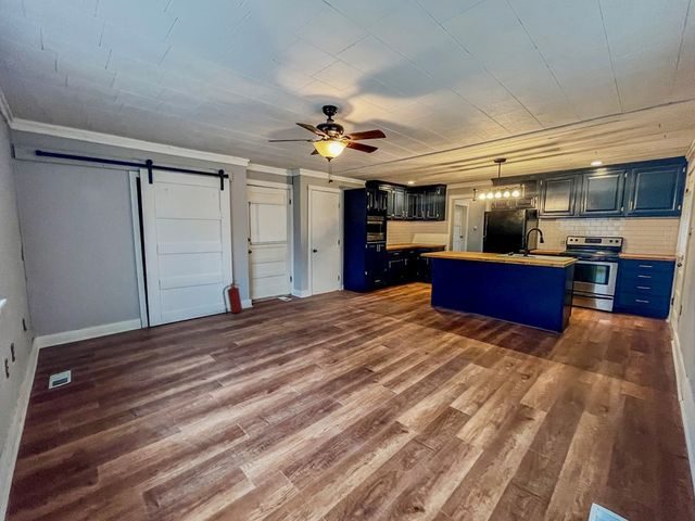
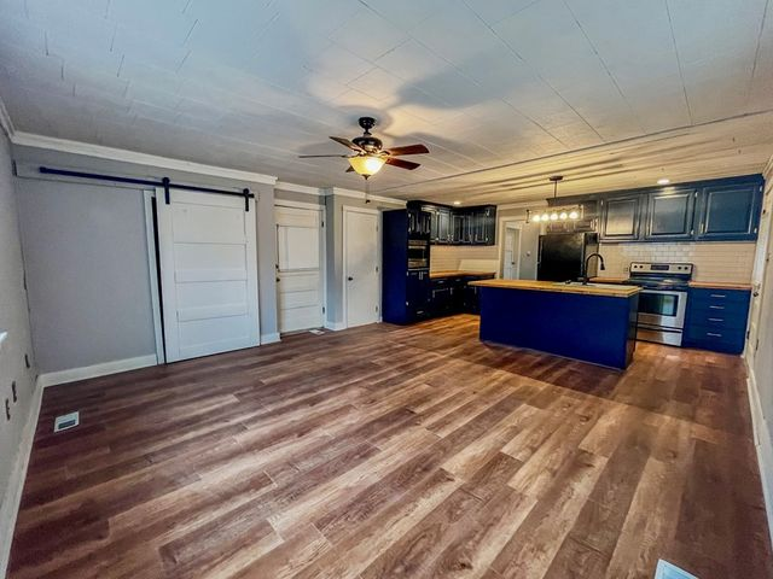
- fire extinguisher (232, 296)
